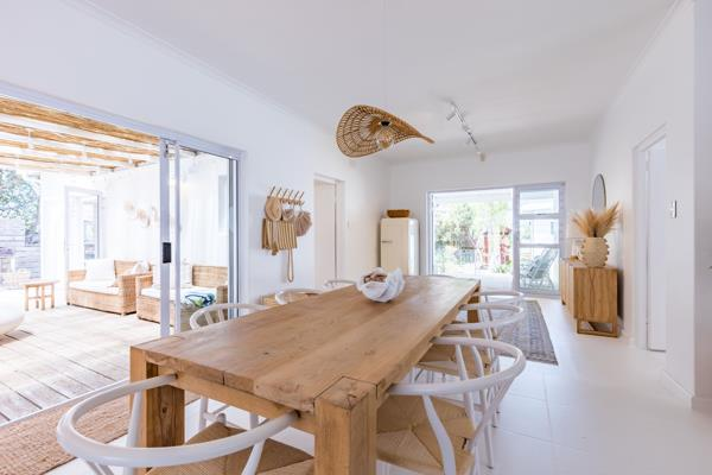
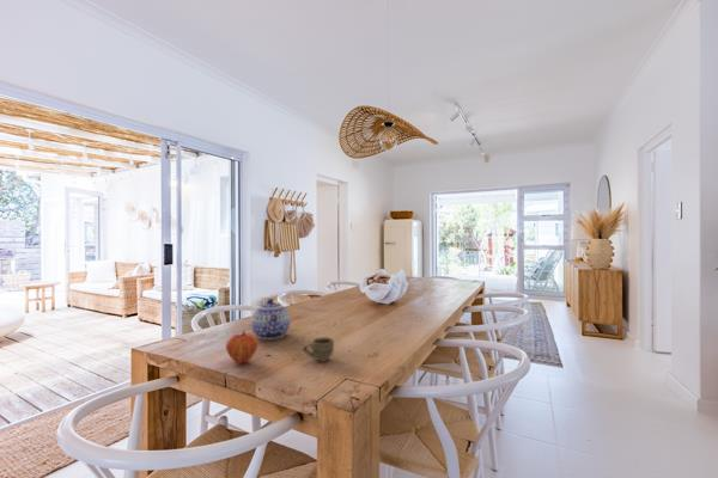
+ fruit (242, 345)
+ cup (318, 349)
+ teapot (270, 317)
